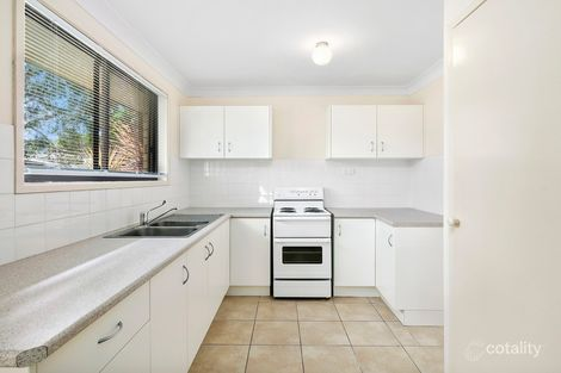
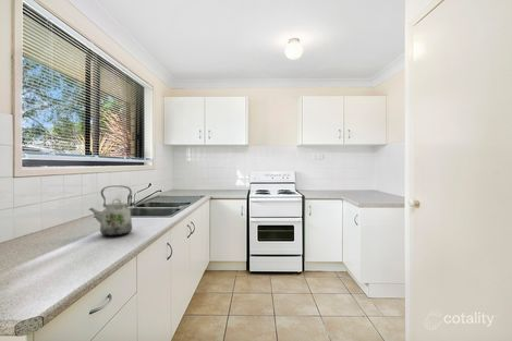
+ kettle (110, 209)
